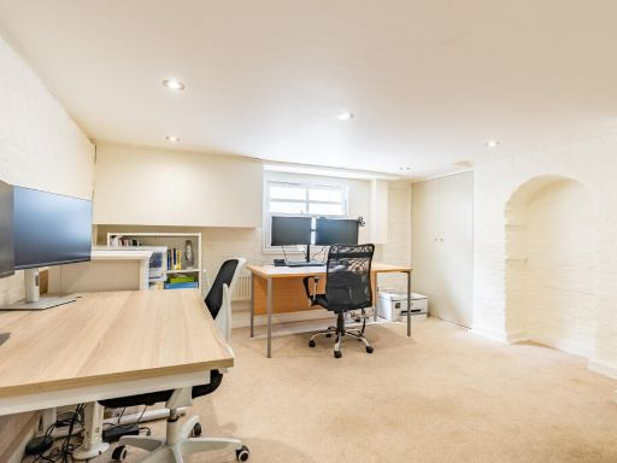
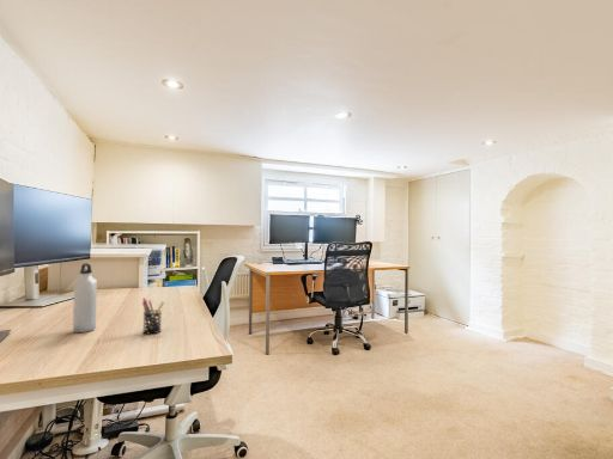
+ water bottle (85, 296)
+ pen holder (150, 314)
